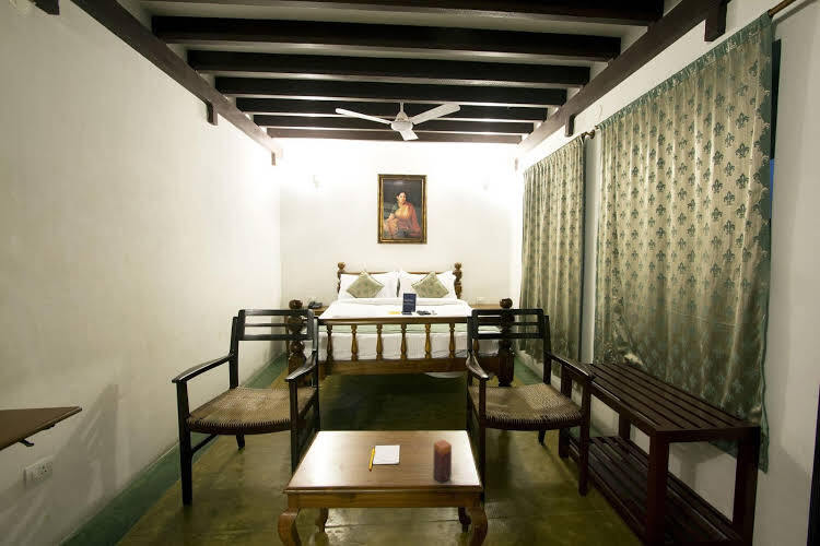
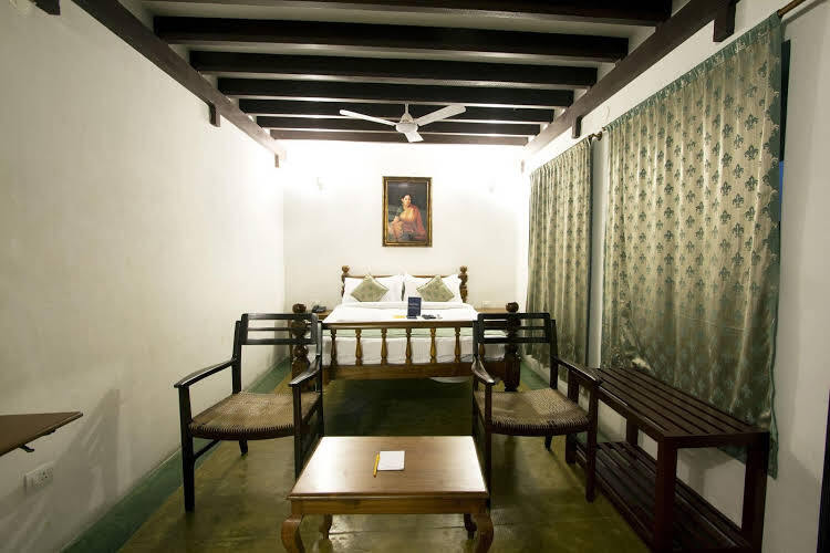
- candle (442, 460)
